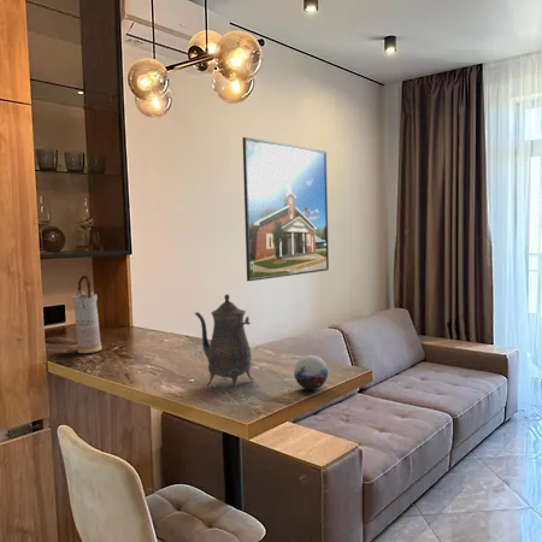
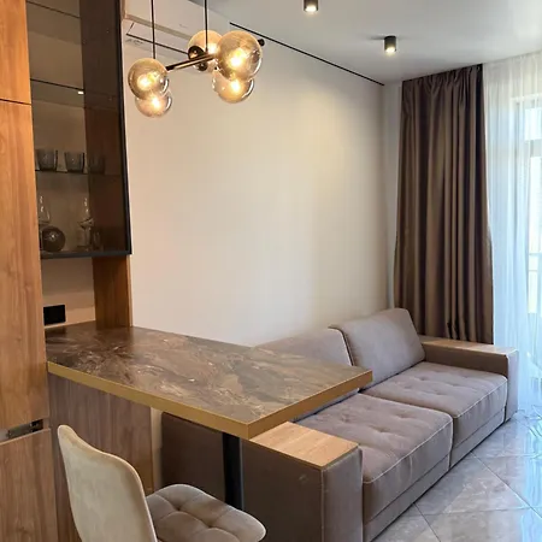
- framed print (289, 211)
- vase (86, 313)
- teapot (223, 337)
- decorative orb (311, 372)
